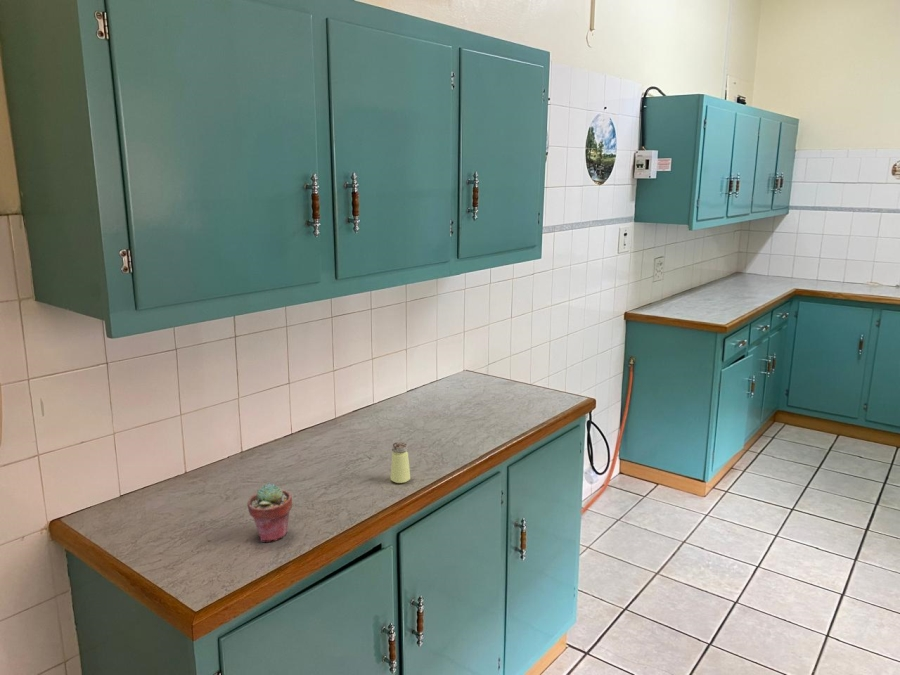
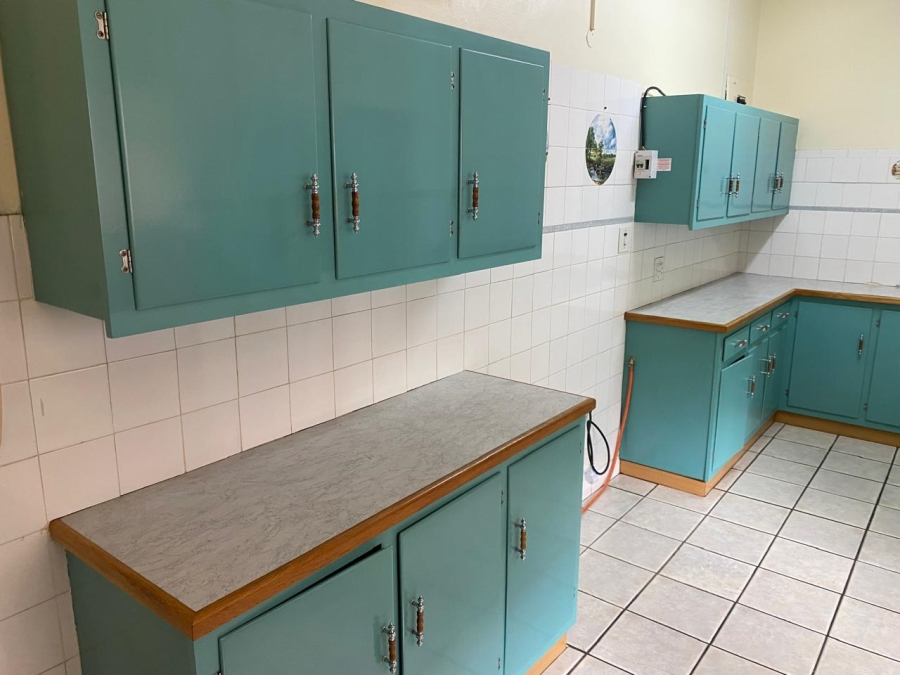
- potted succulent (270, 509)
- saltshaker (400, 461)
